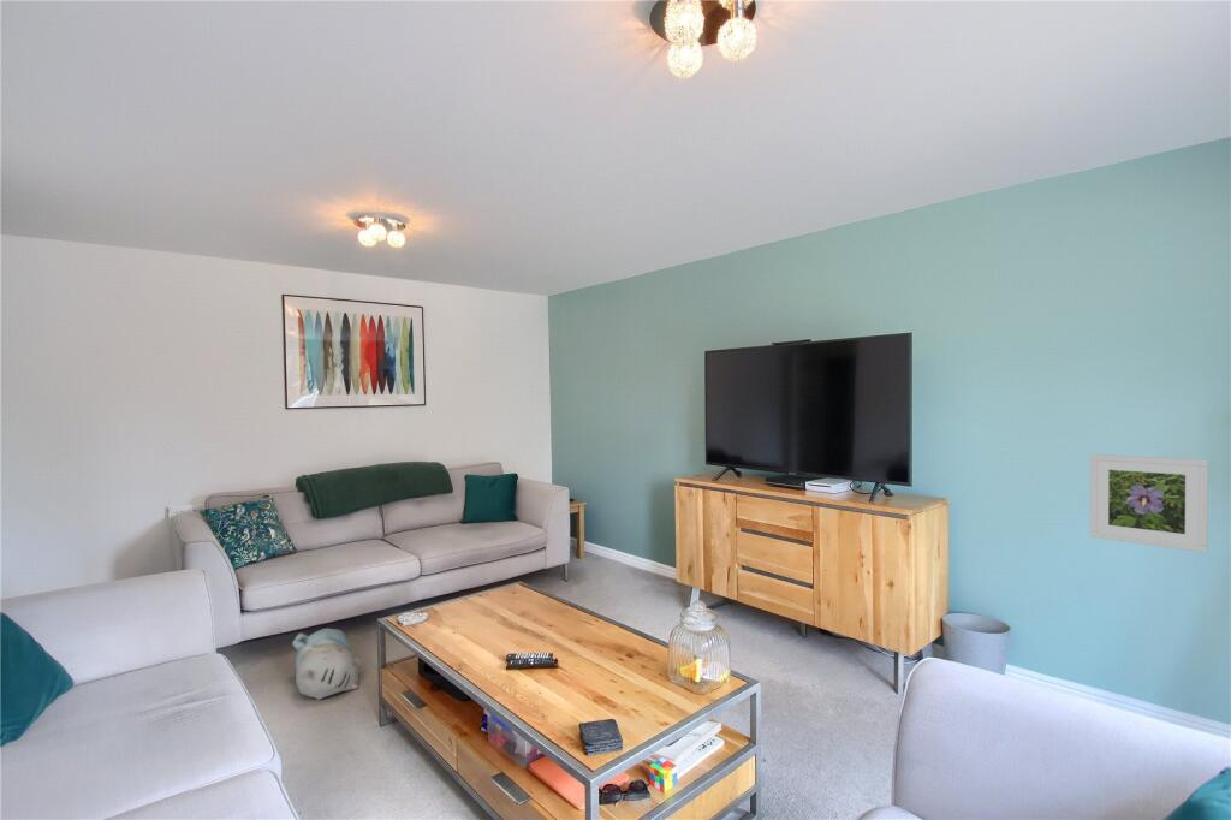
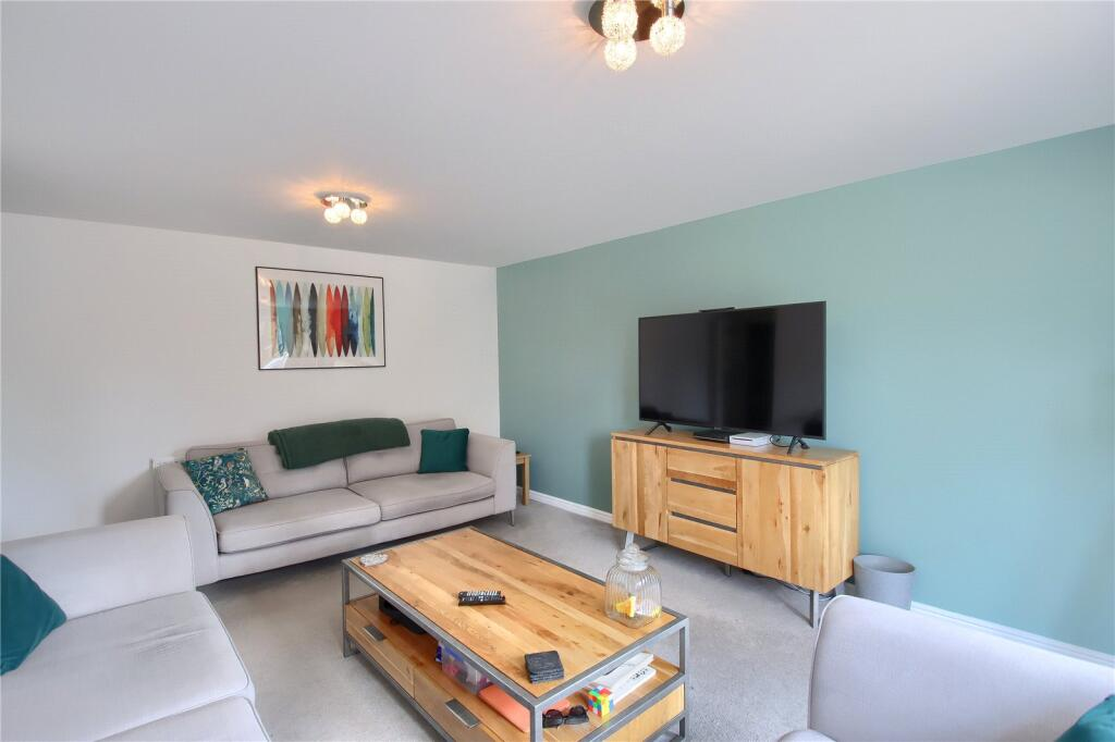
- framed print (1146, 500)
- plush toy (328, 659)
